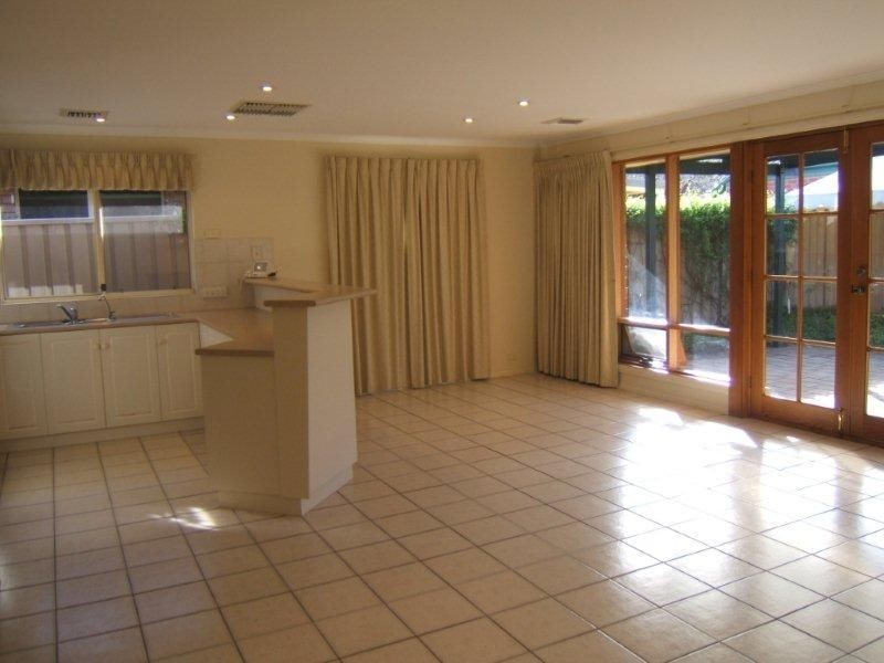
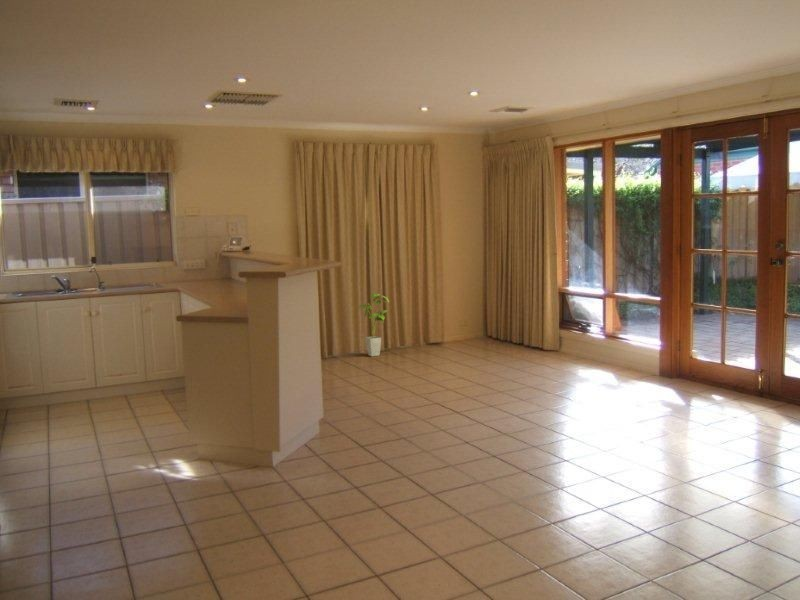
+ house plant (375, 324)
